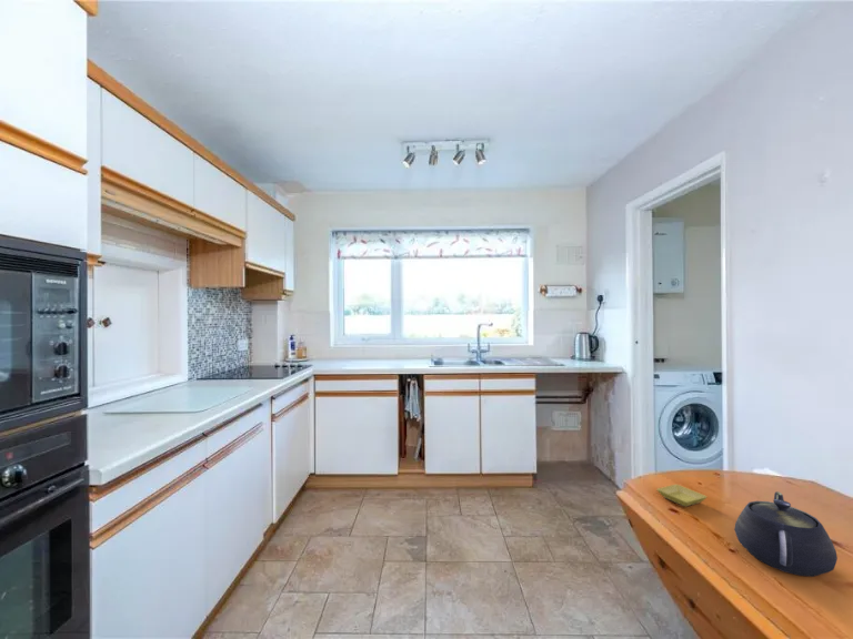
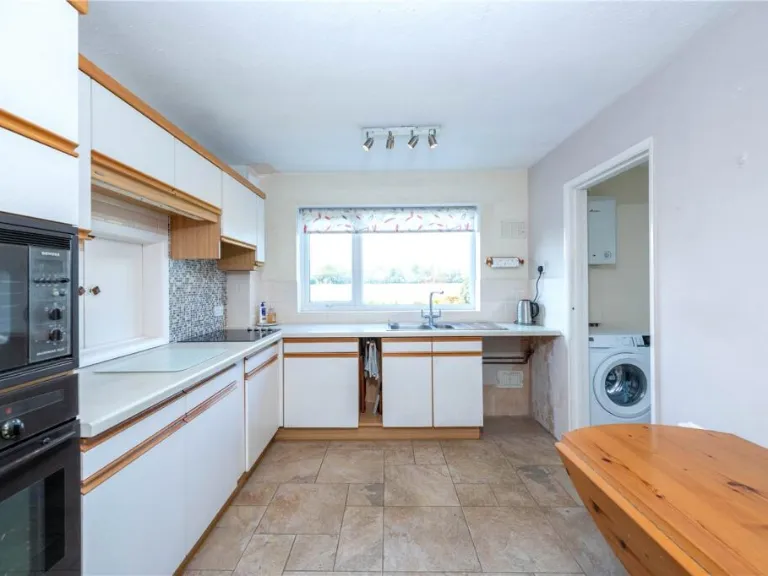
- saucer (681, 496)
- teapot (782, 528)
